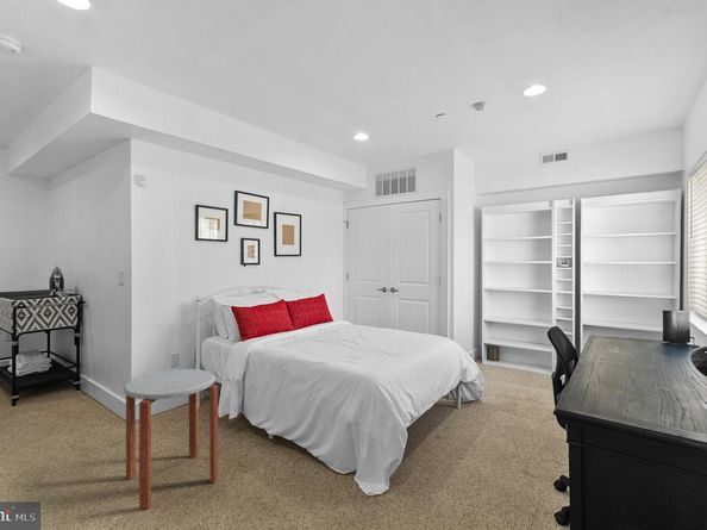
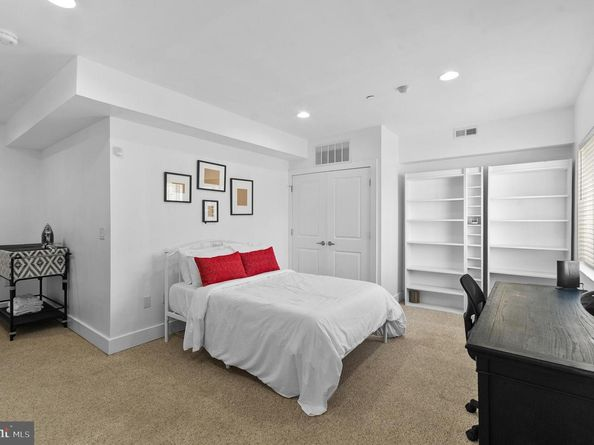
- side table (189, 429)
